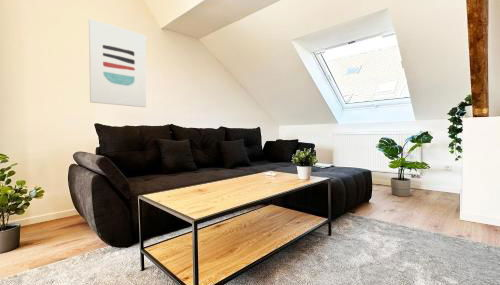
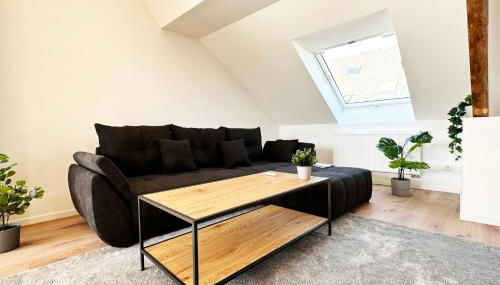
- wall art (119, 66)
